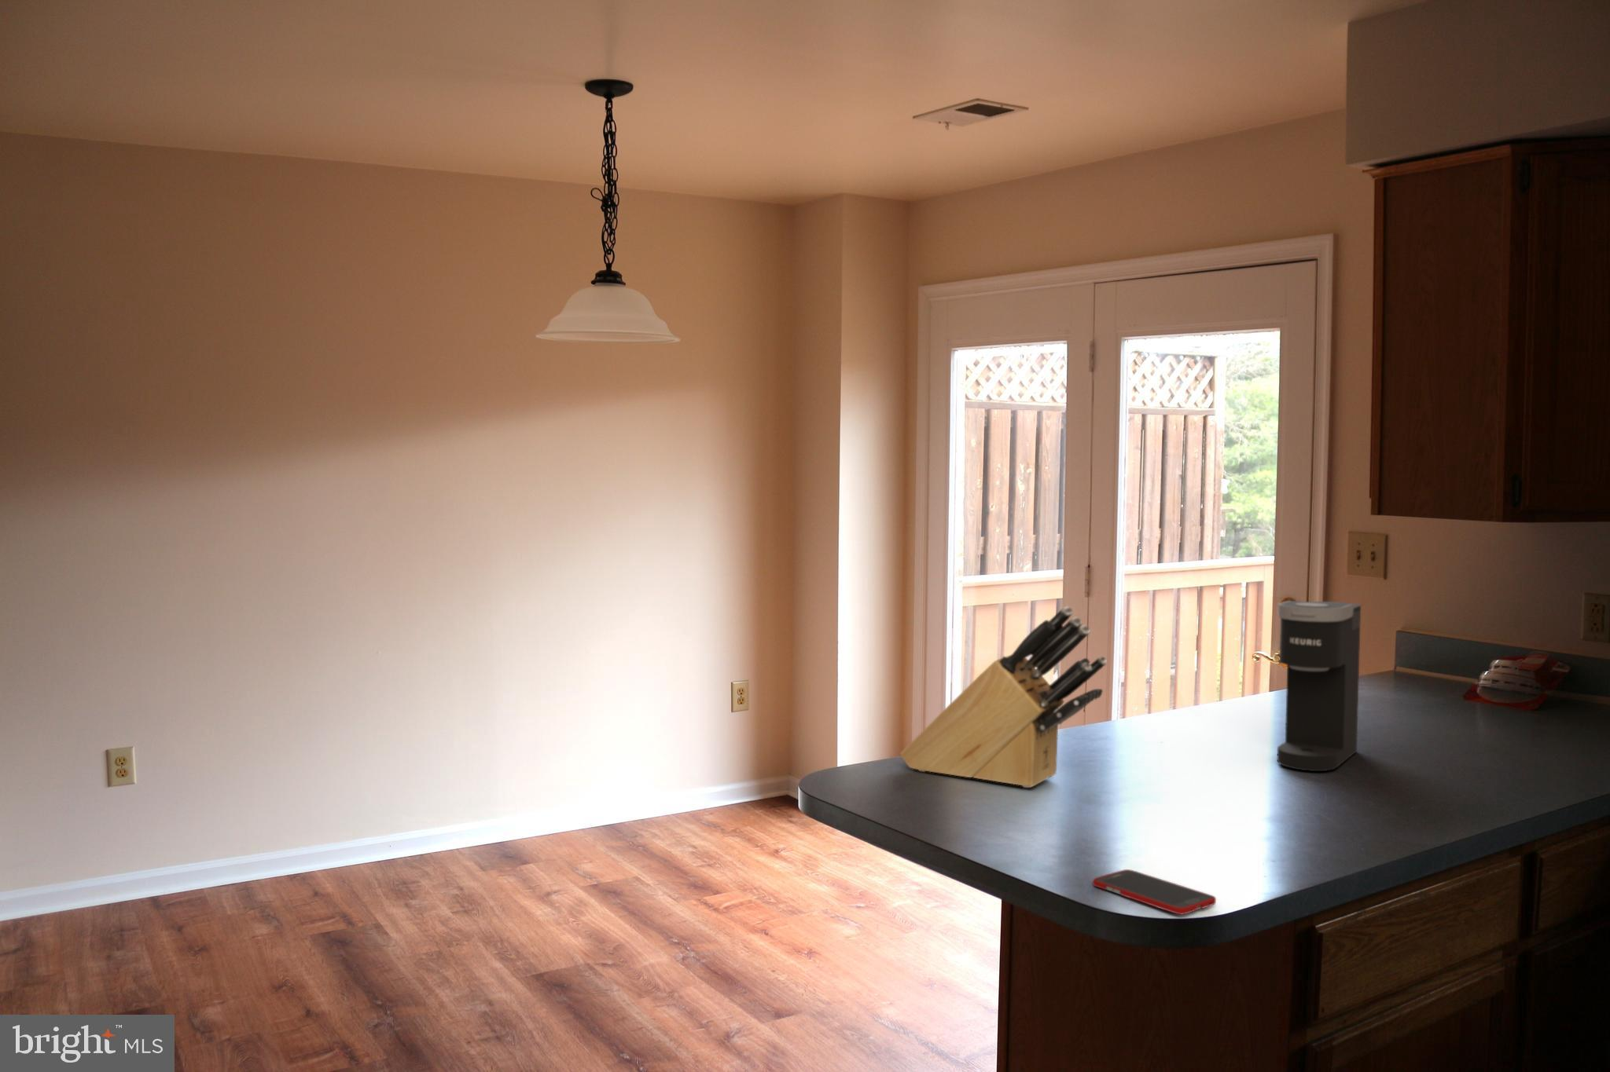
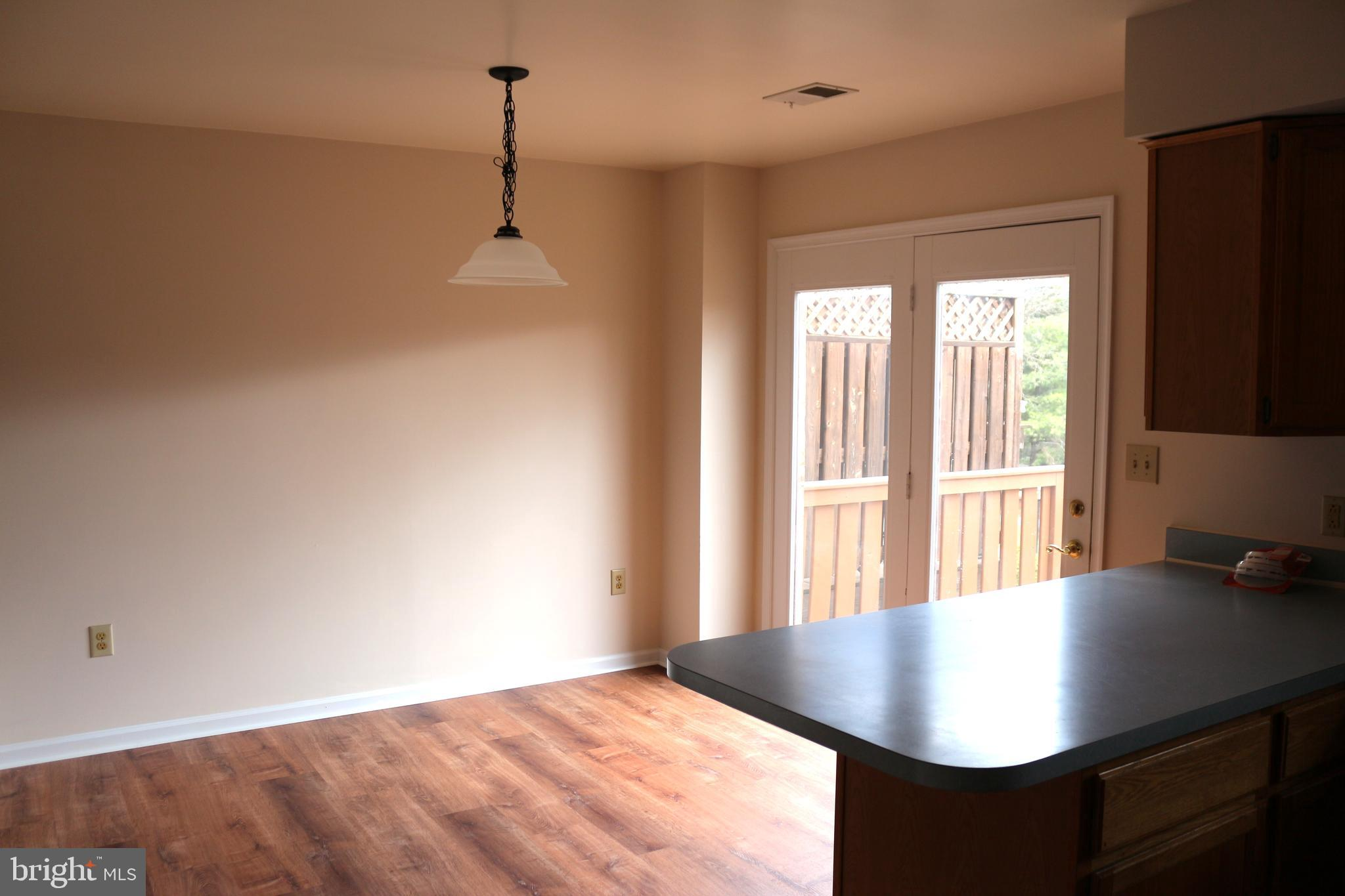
- knife block (1002, 690)
- coffee maker (1319, 680)
- cell phone (1153, 891)
